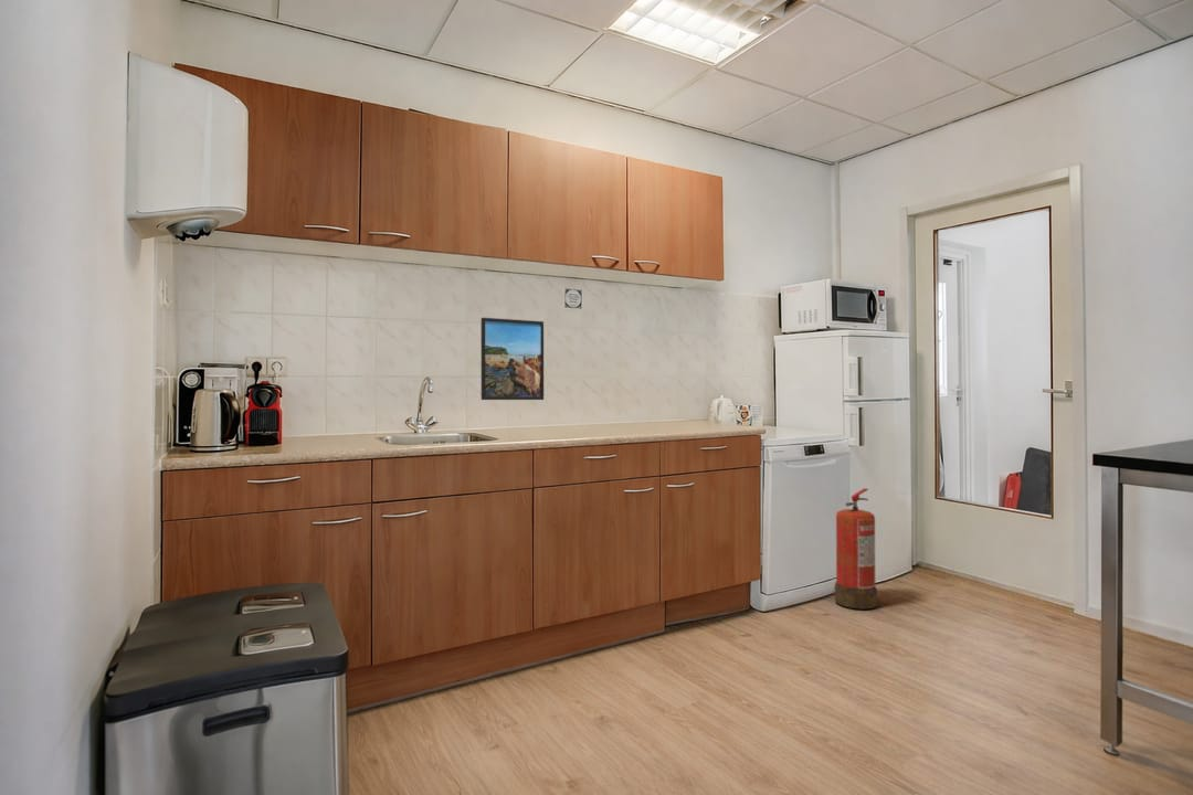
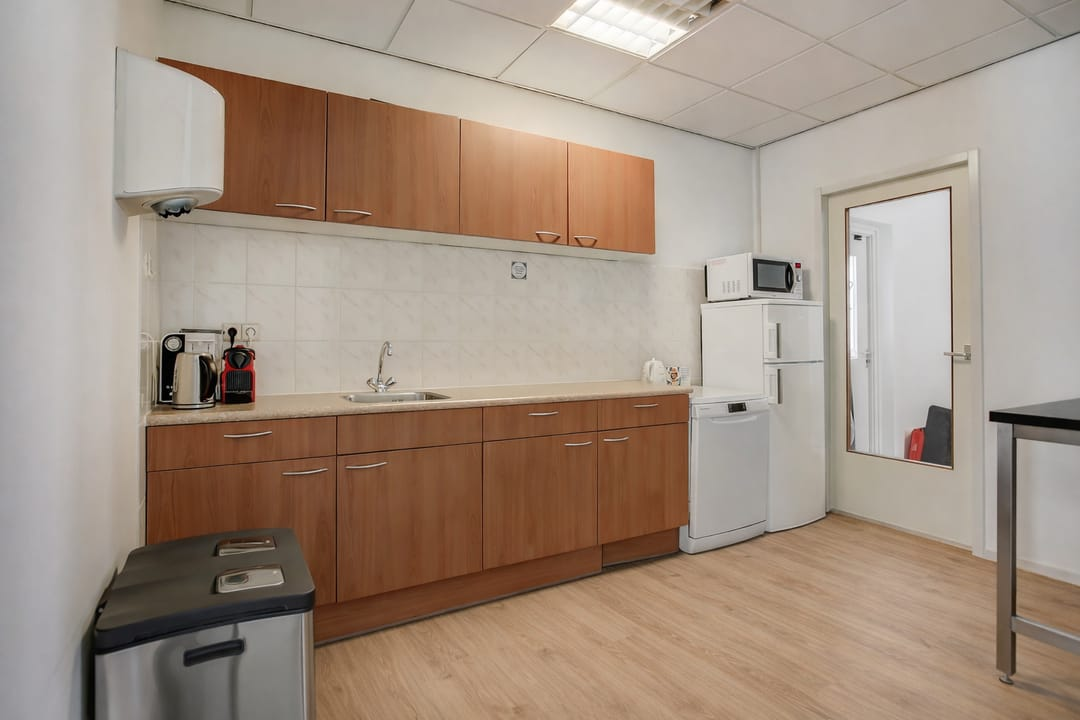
- fire extinguisher (855, 547)
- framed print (513, 359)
